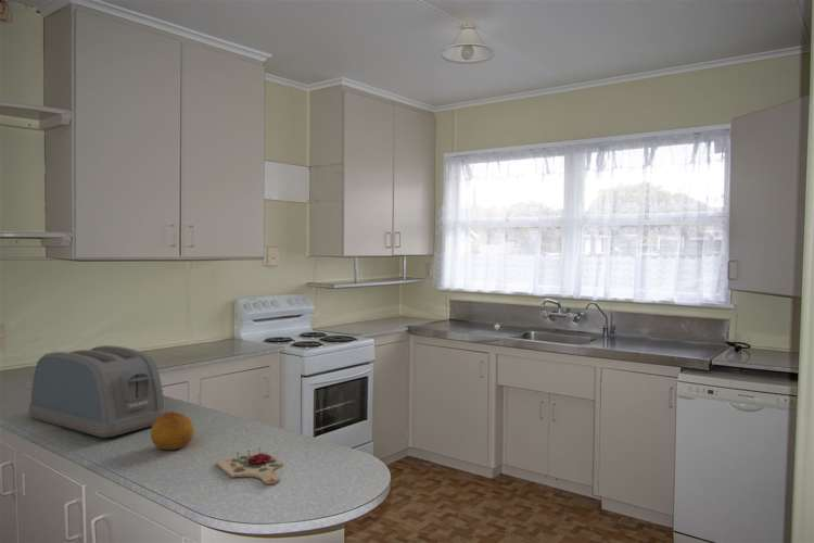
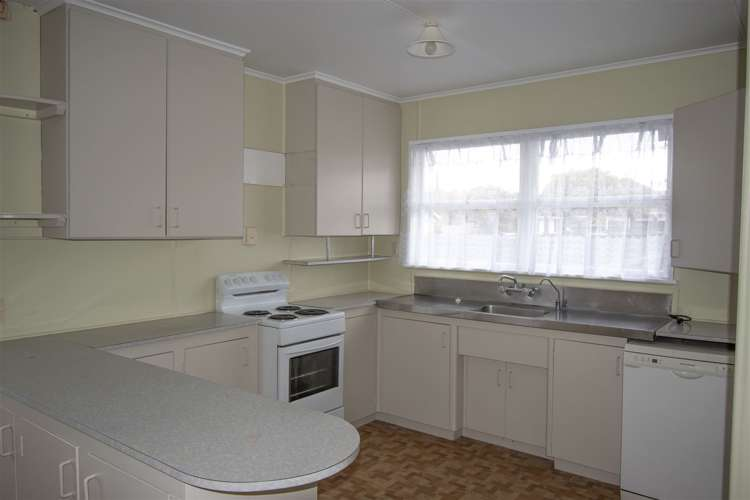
- toaster (98, 386)
- fruit (171, 429)
- cutting board (256, 465)
